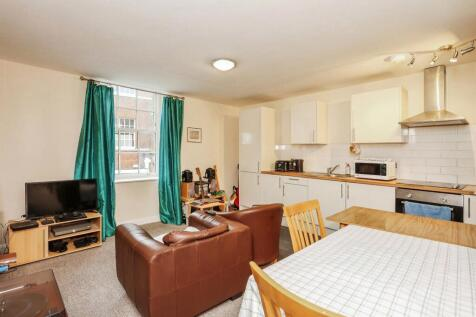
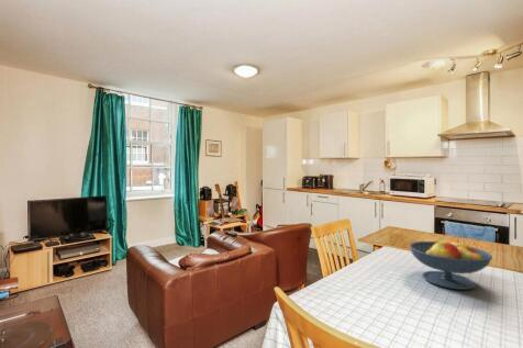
+ fruit bowl (447, 259)
